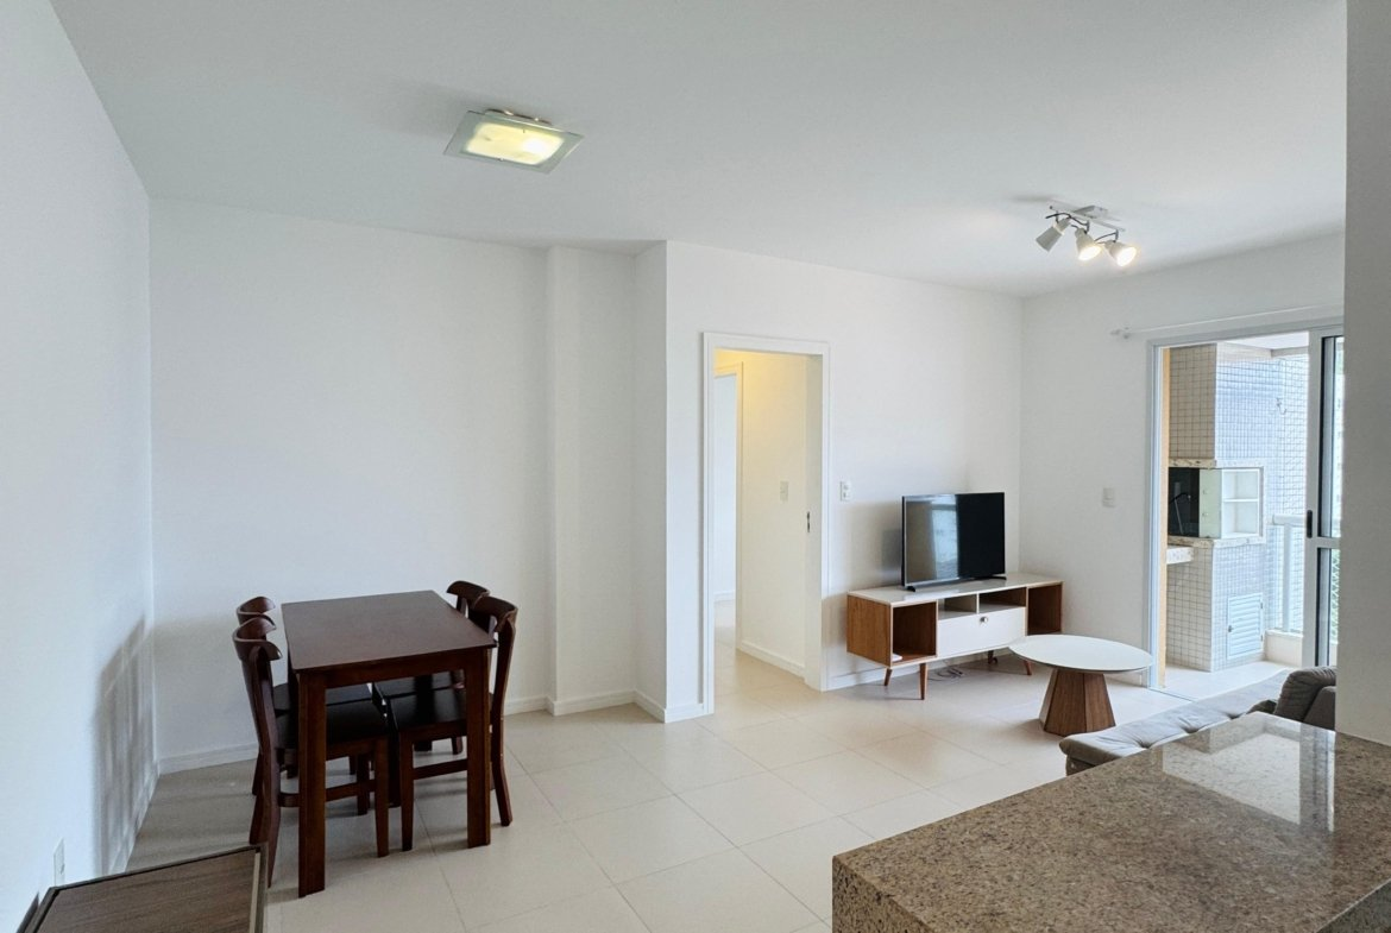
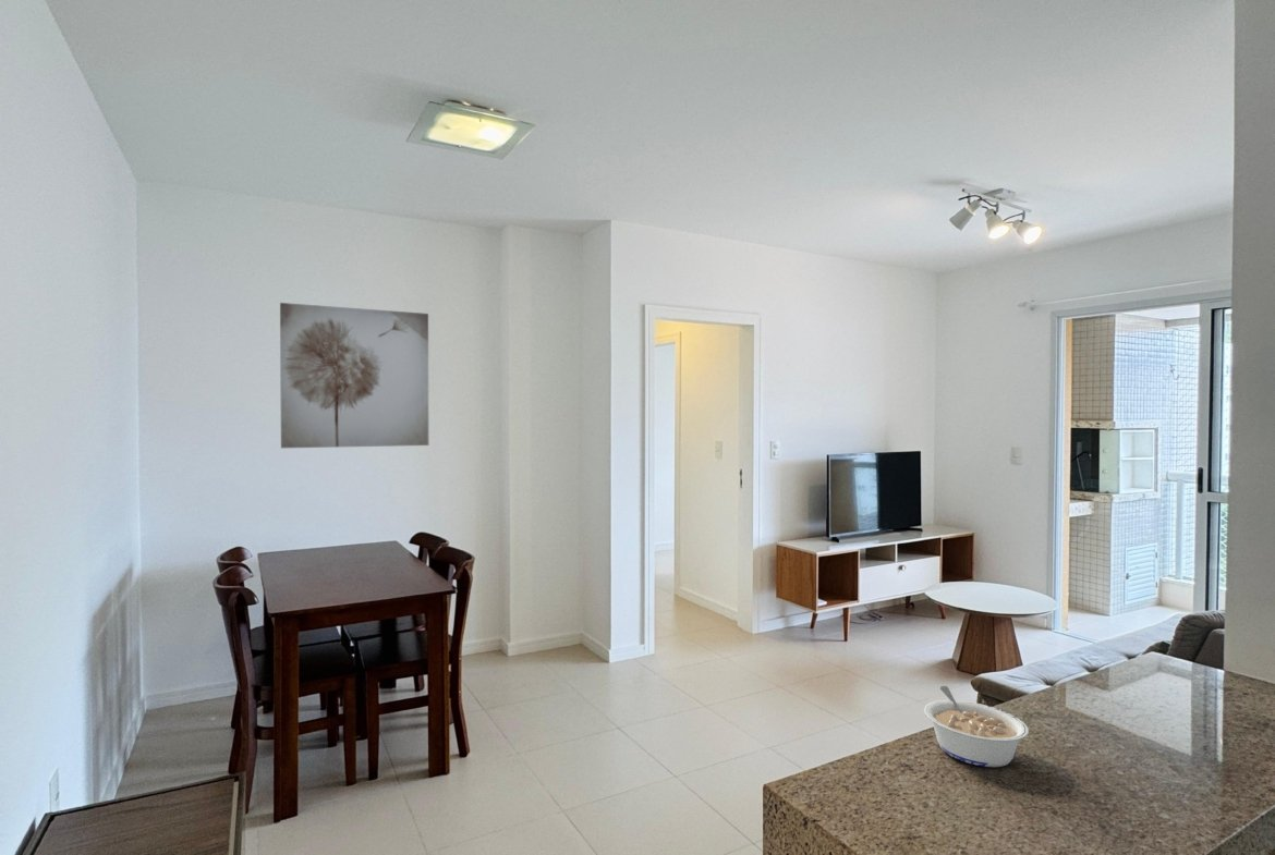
+ wall art (357, 377)
+ legume (970, 730)
